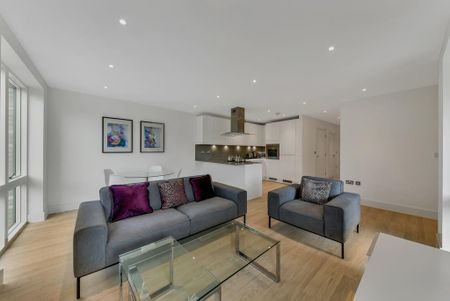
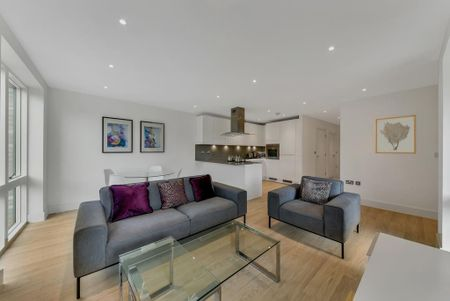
+ wall art (394, 135)
